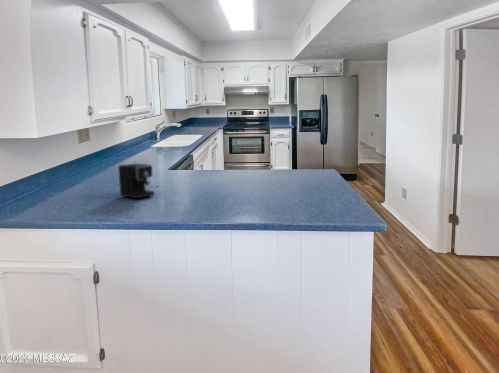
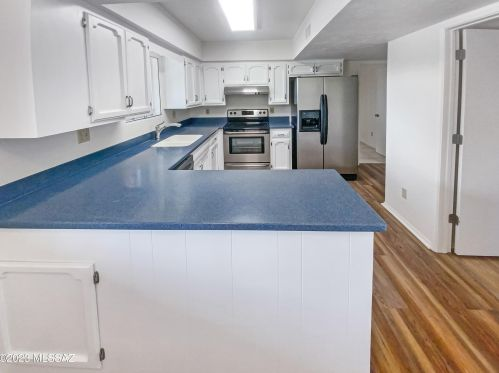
- coffee maker (148, 177)
